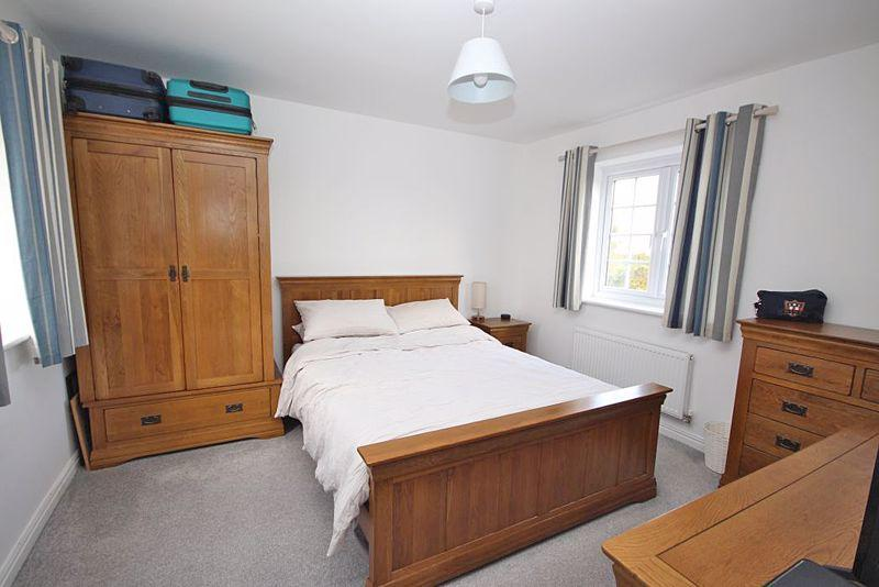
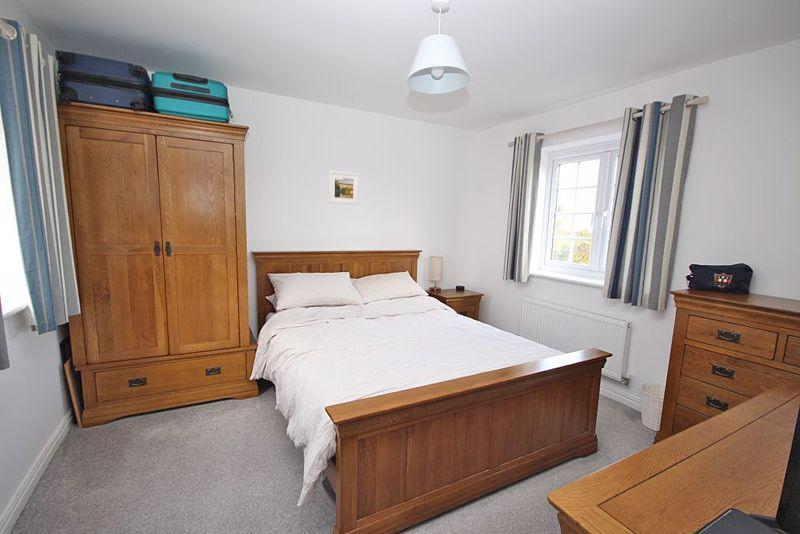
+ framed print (343, 188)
